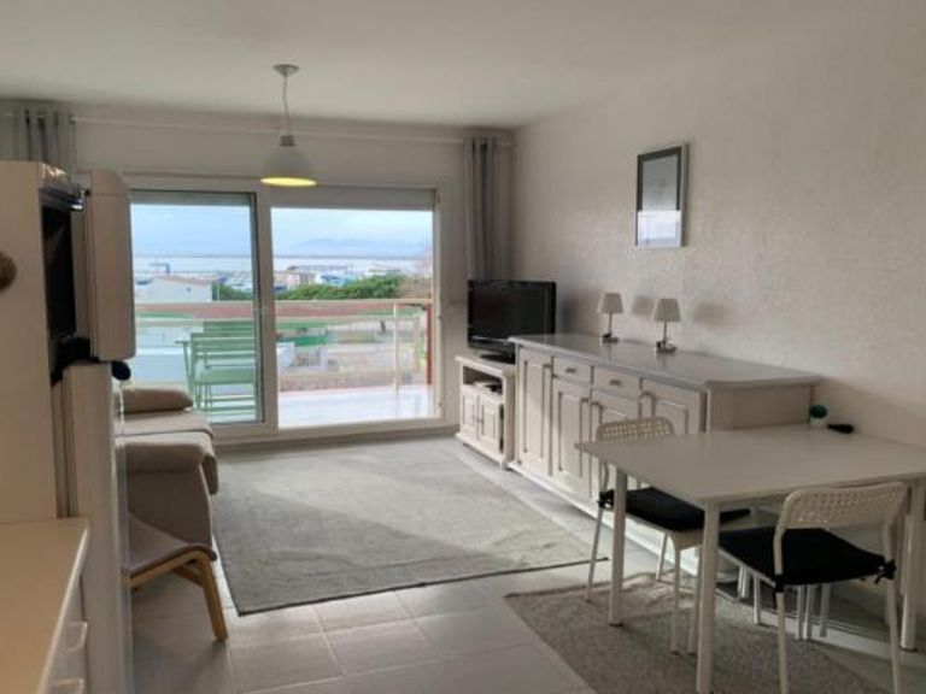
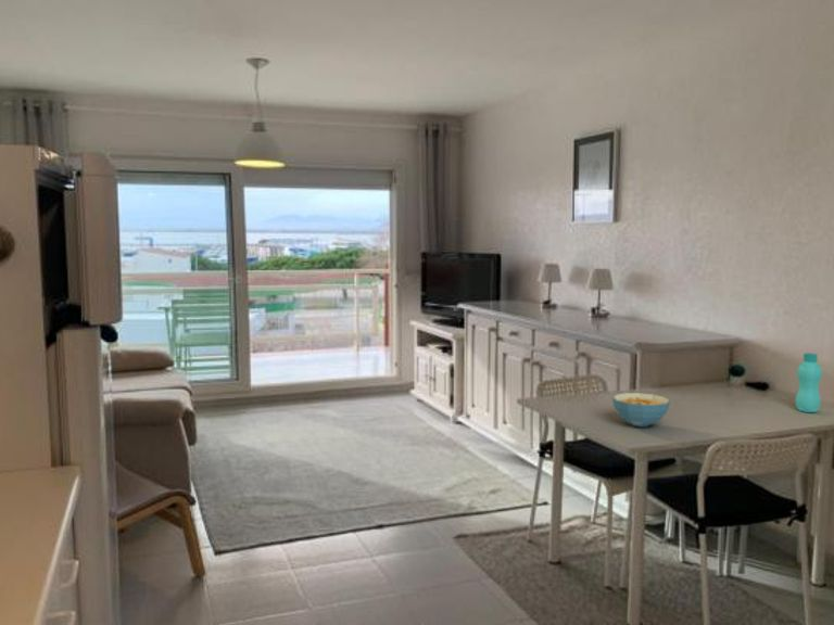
+ bottle (808, 382)
+ cereal bowl (640, 411)
